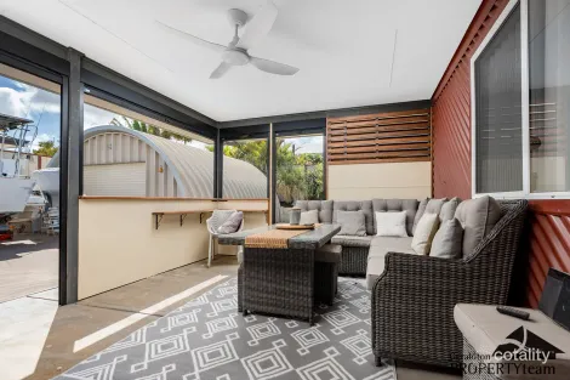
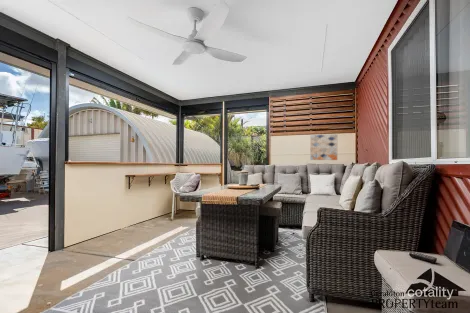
+ wall art (323, 147)
